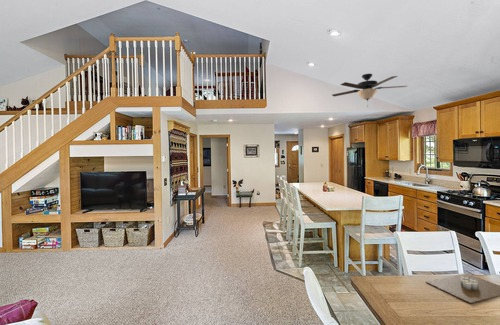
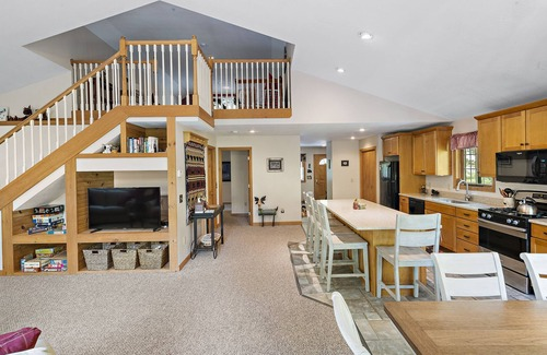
- candle (468, 283)
- ceiling fan (367, 93)
